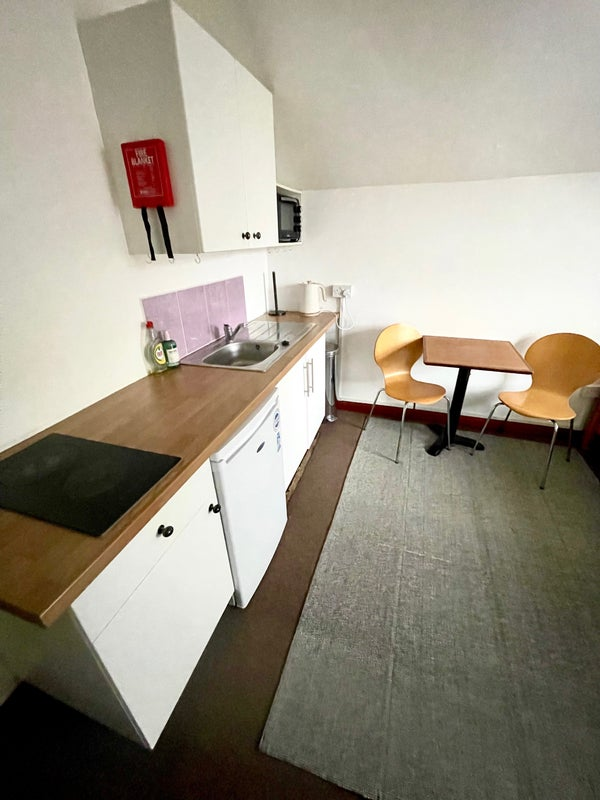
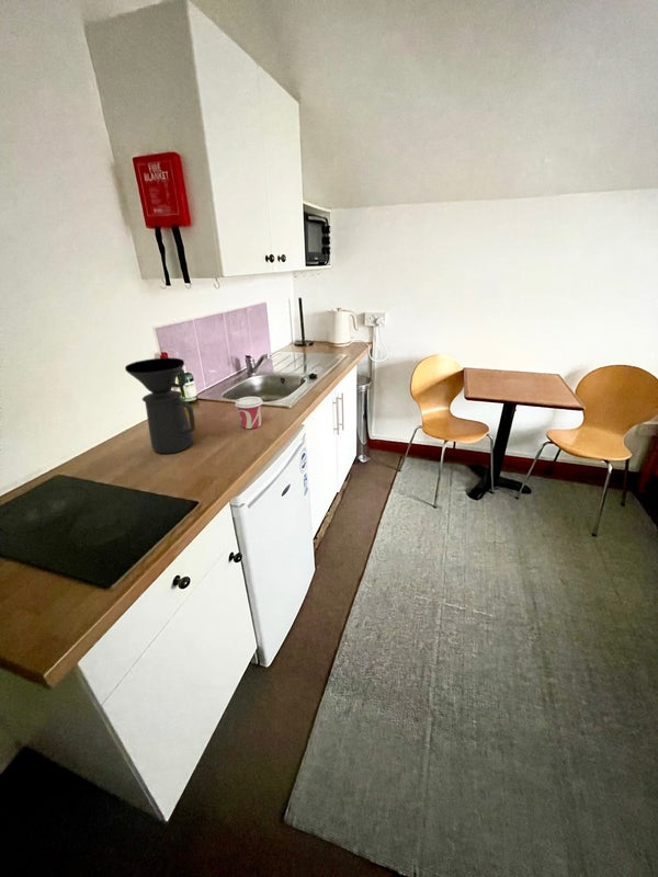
+ cup (250, 412)
+ coffee maker (164, 407)
